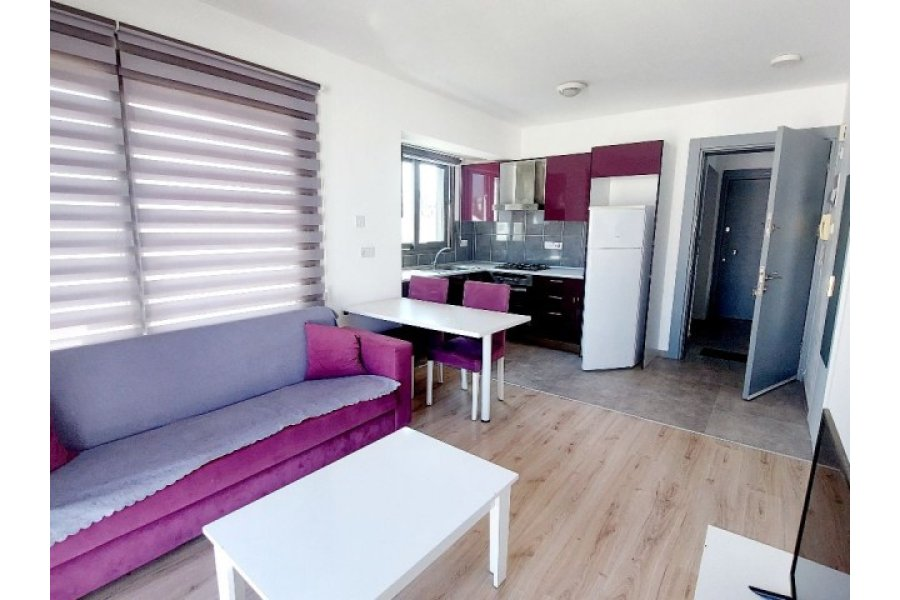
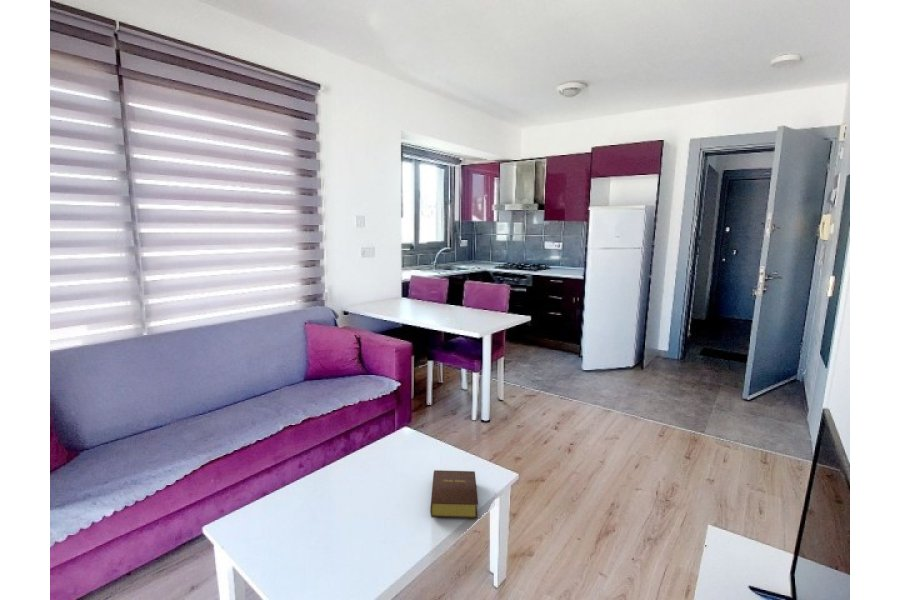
+ bible (453, 492)
